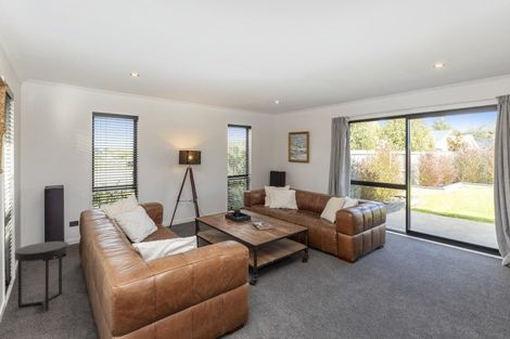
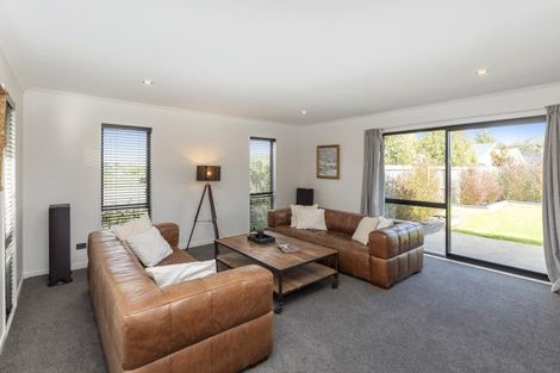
- side table (46, 275)
